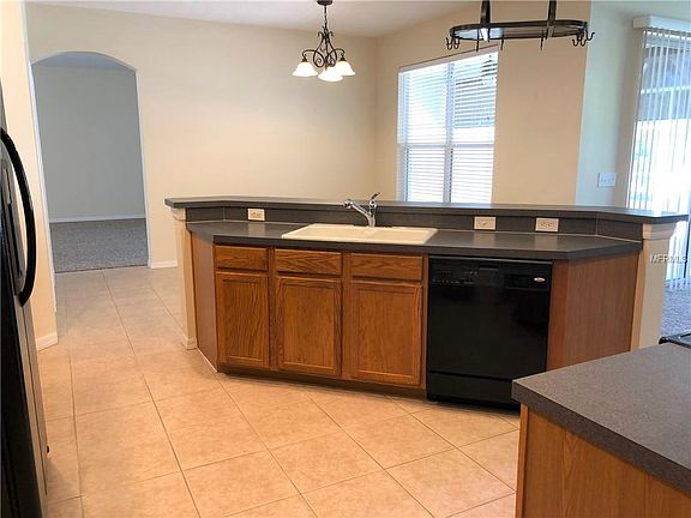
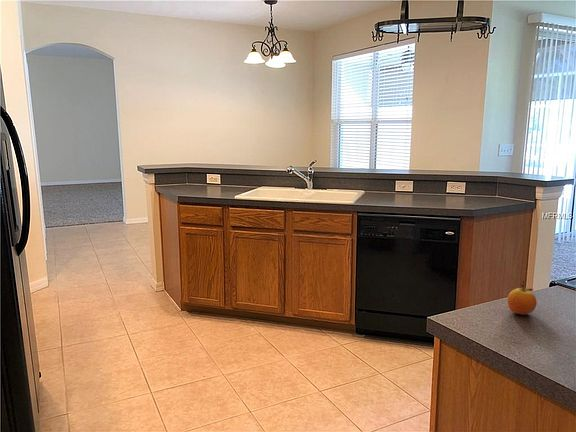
+ fruit (523, 294)
